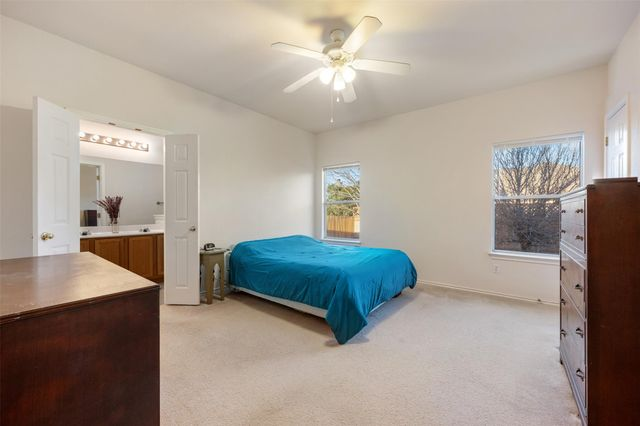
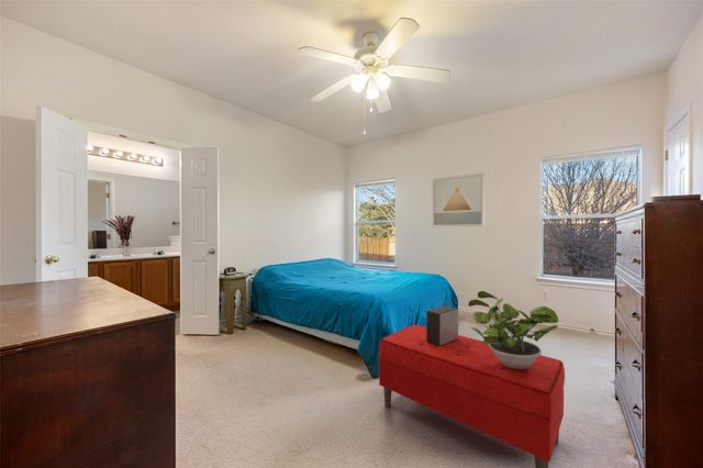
+ potted plant (511, 327)
+ bench (462, 385)
+ decorative box (443, 324)
+ wall art (457, 201)
